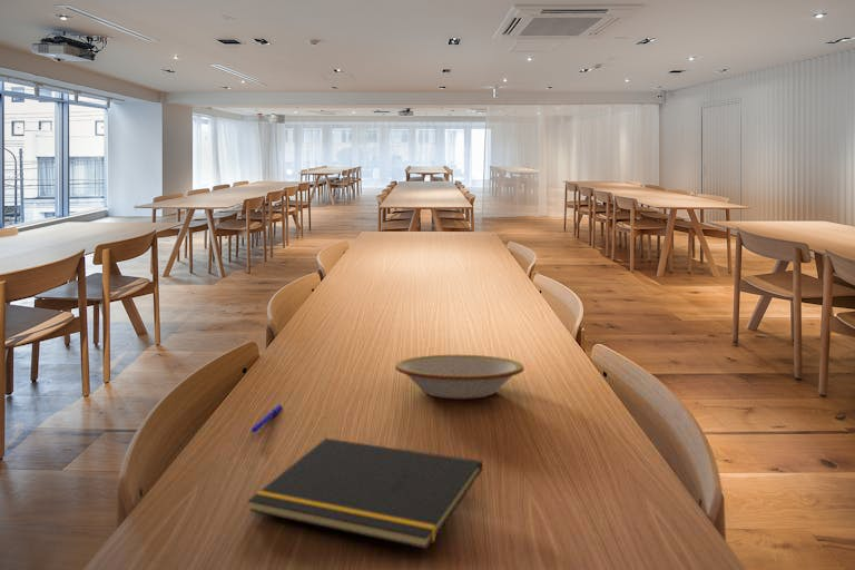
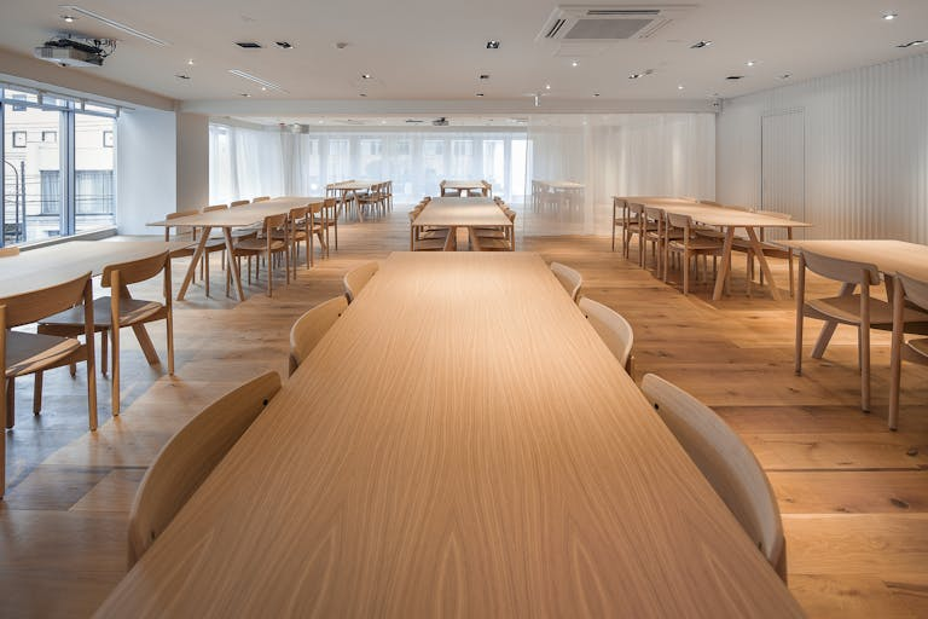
- pen (266, 419)
- notepad (368, 484)
- bowl (459, 377)
